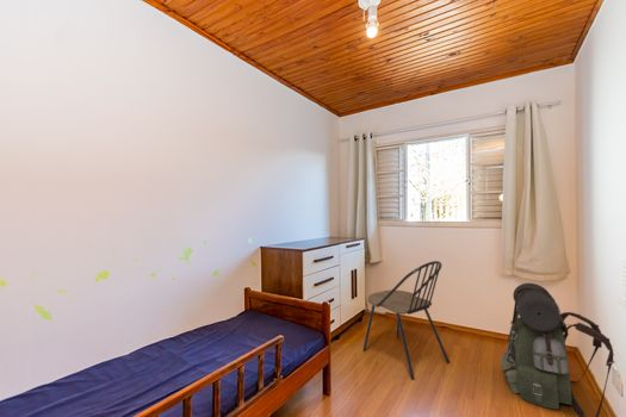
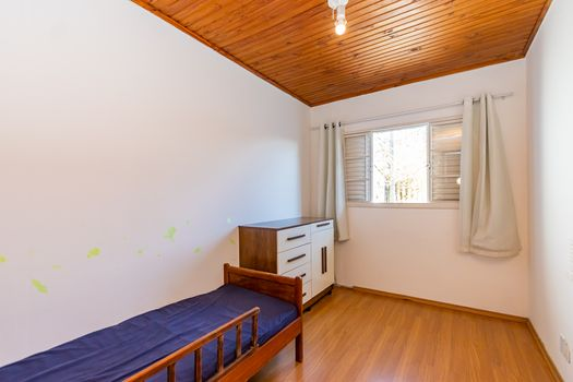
- chair (404, 306)
- backpack (550, 341)
